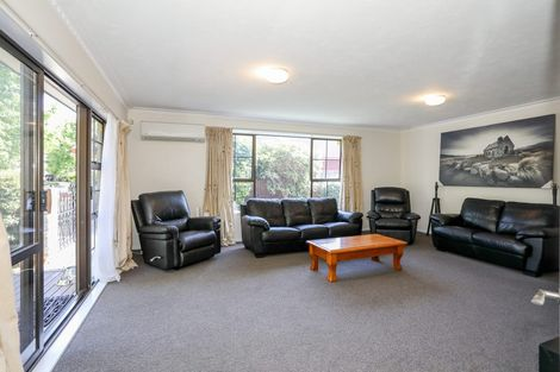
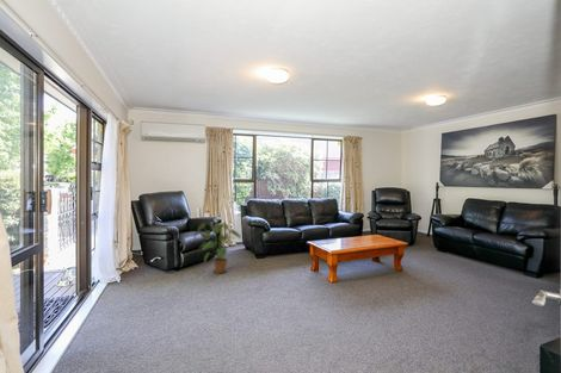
+ house plant (218, 245)
